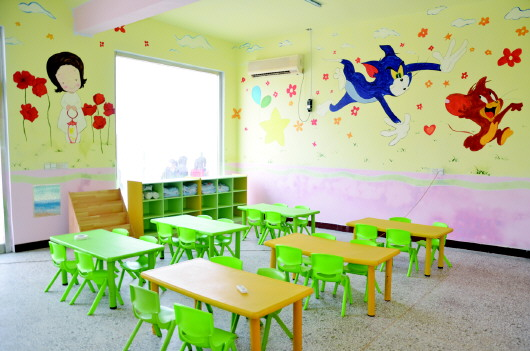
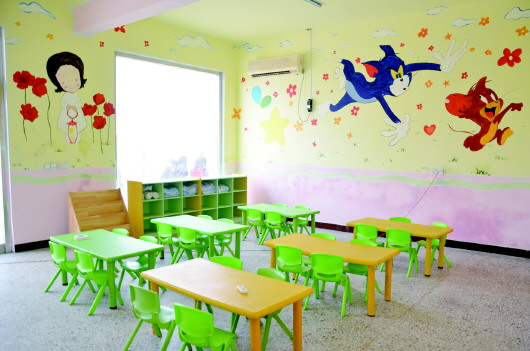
- wall art (47, 200)
